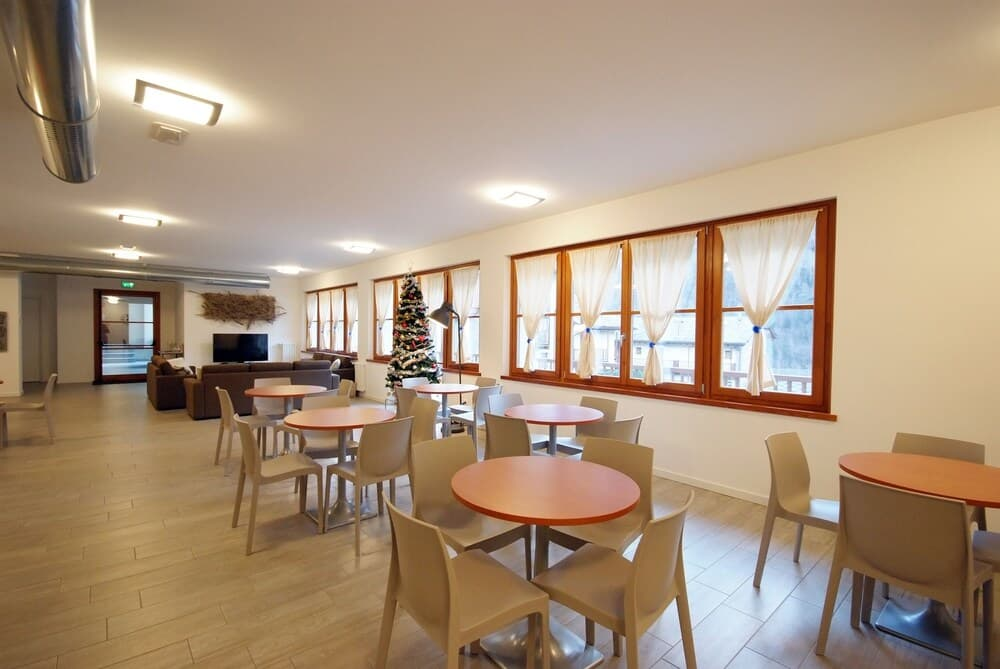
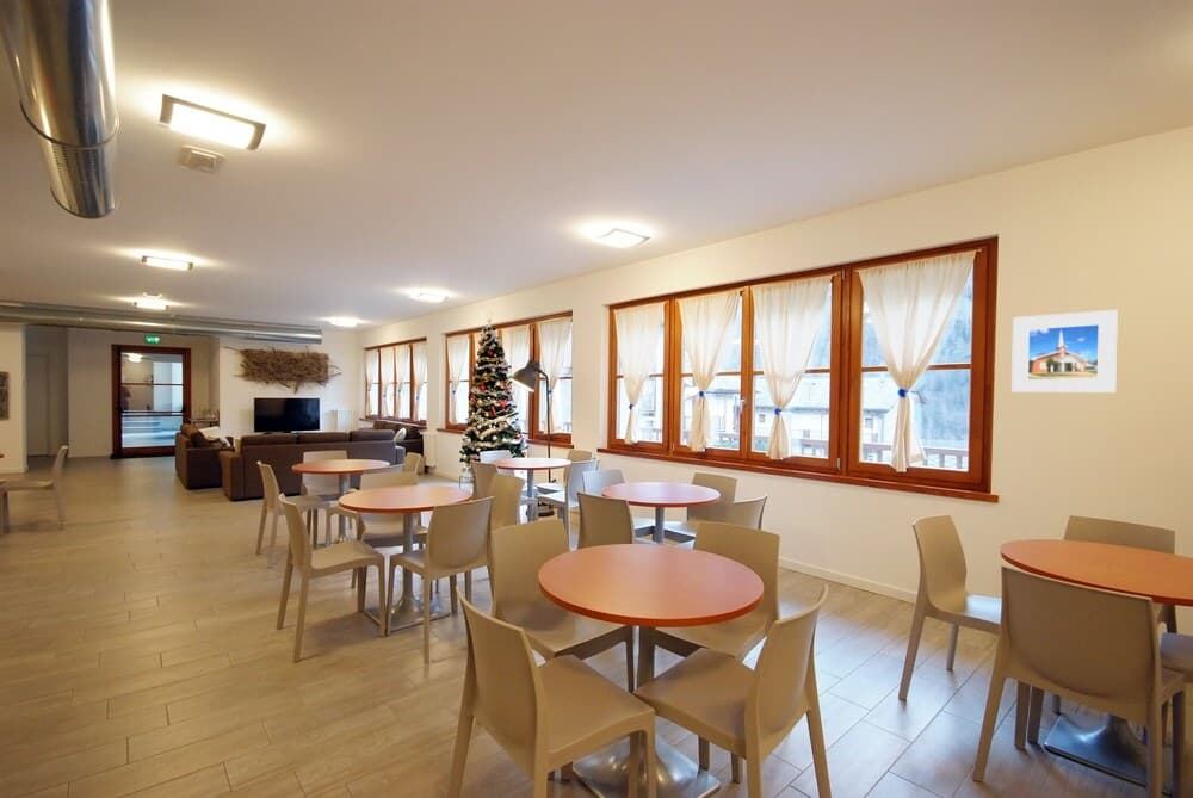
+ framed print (1062, 353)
